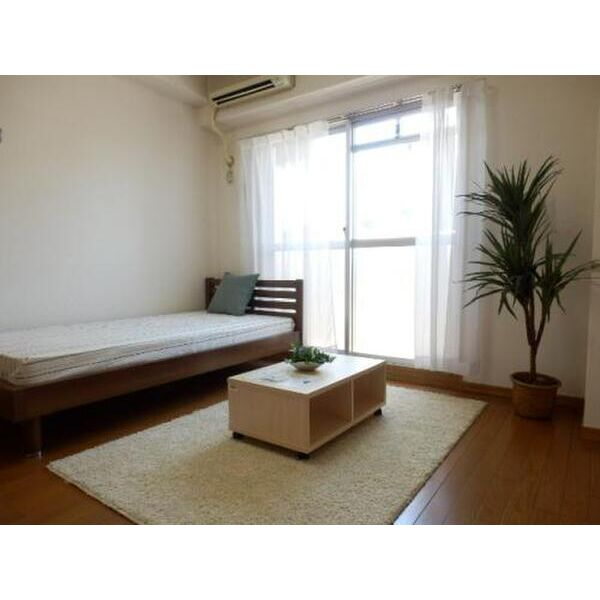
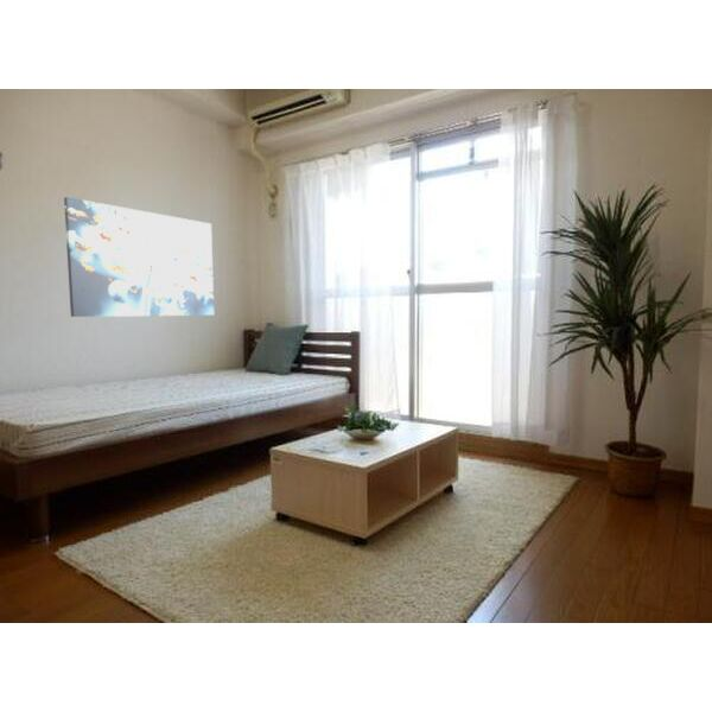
+ wall art (148, 265)
